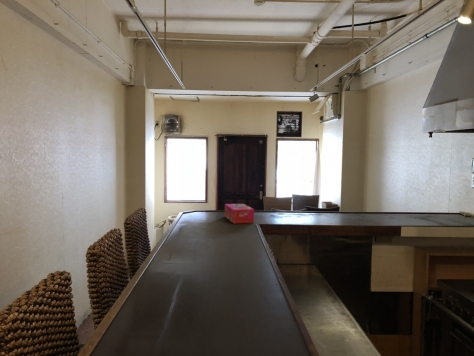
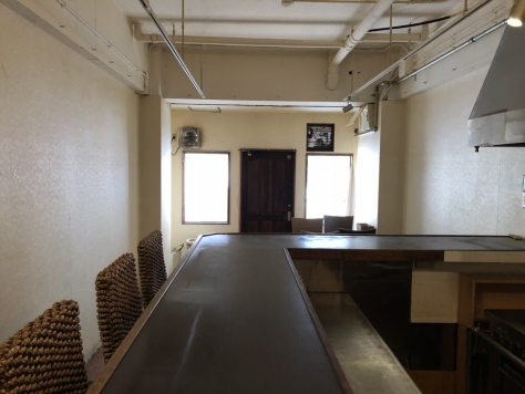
- tissue box (238, 212)
